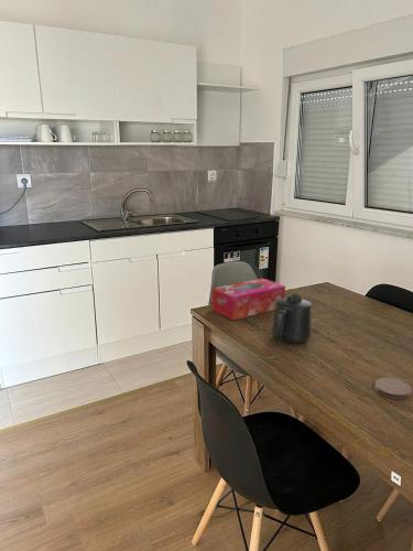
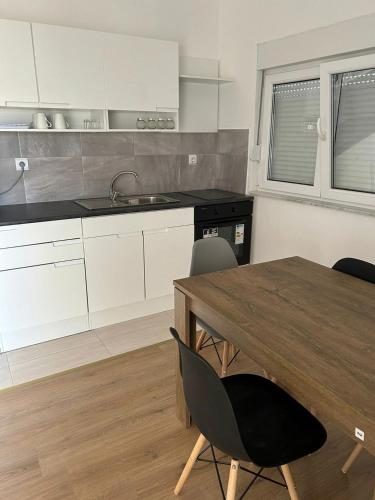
- coaster (392, 388)
- mug (292, 318)
- tissue box (248, 298)
